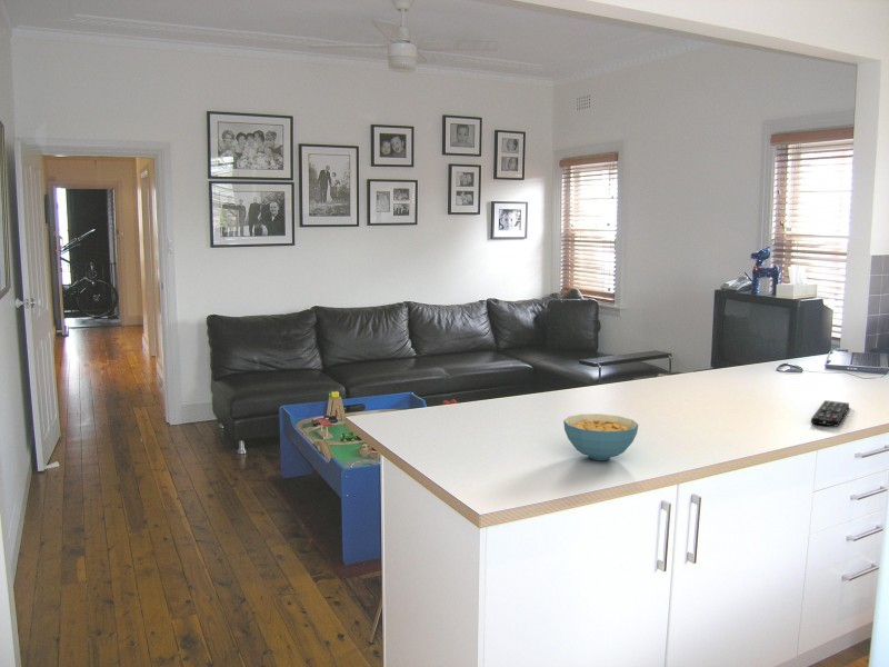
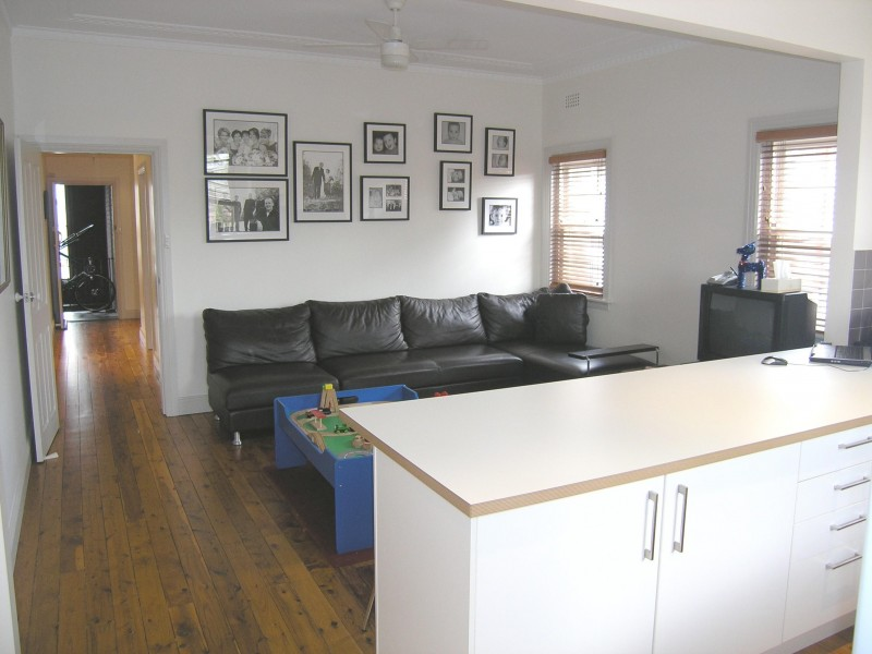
- remote control (830, 411)
- cereal bowl (600, 439)
